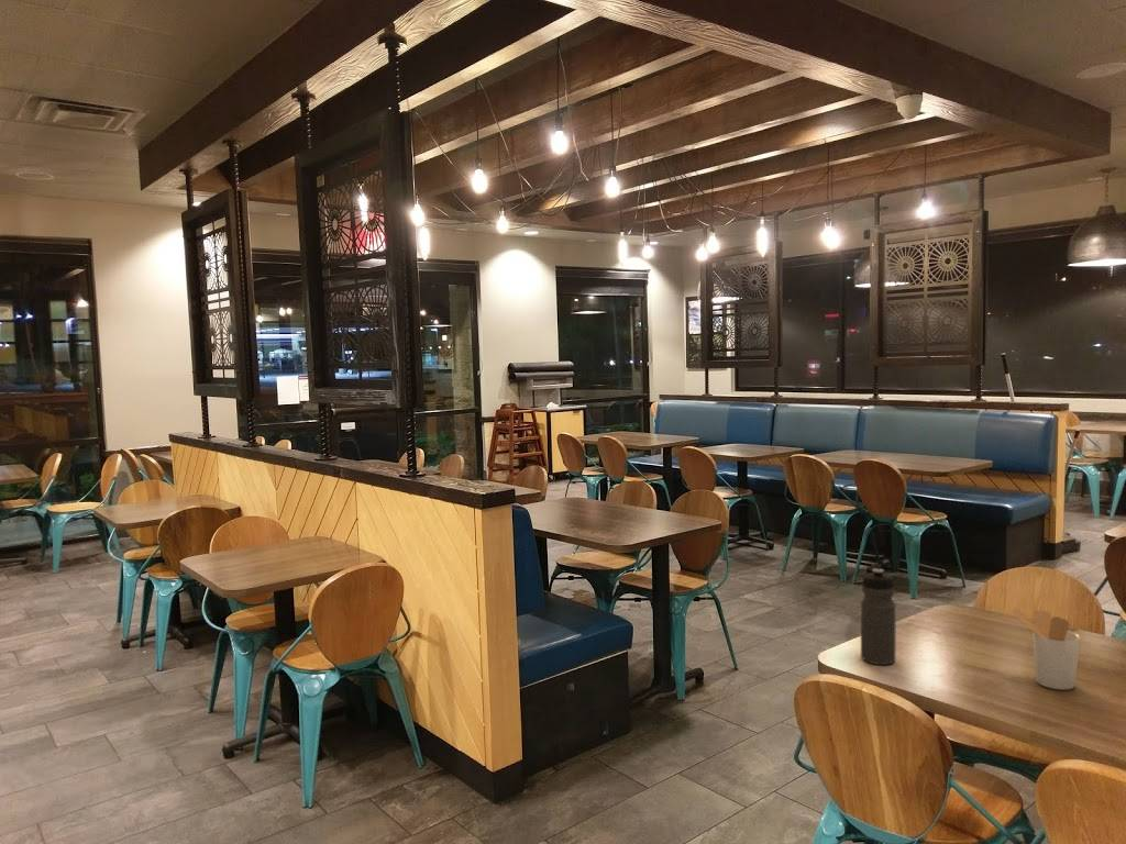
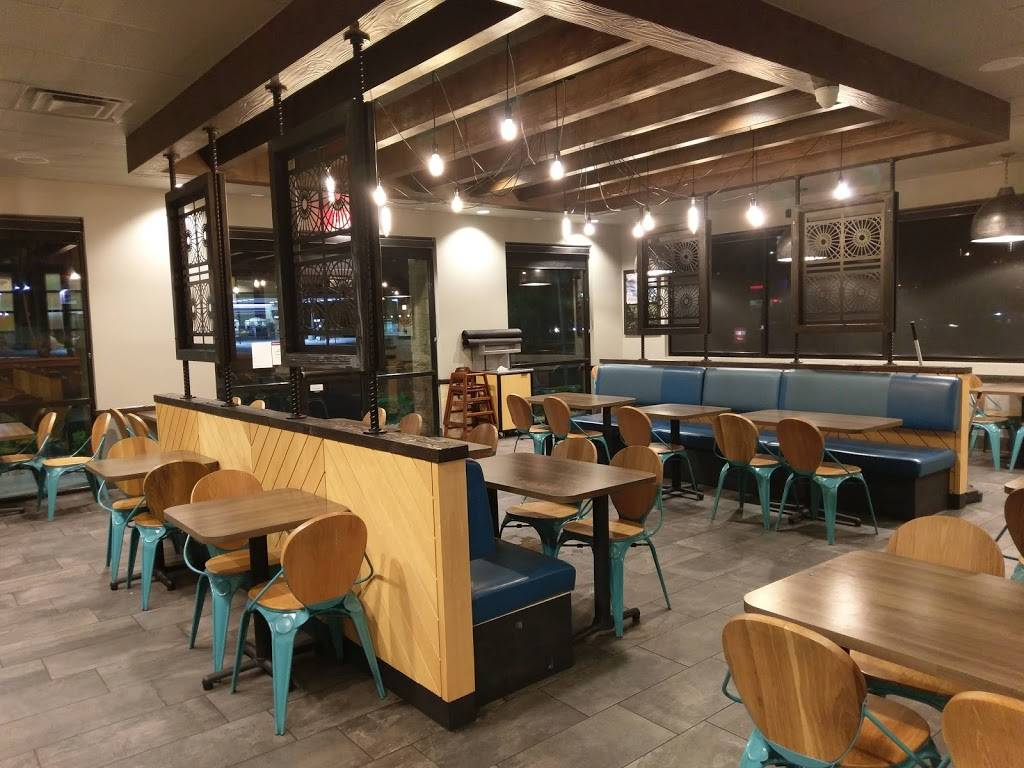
- utensil holder (1044, 645)
- water bottle (877, 614)
